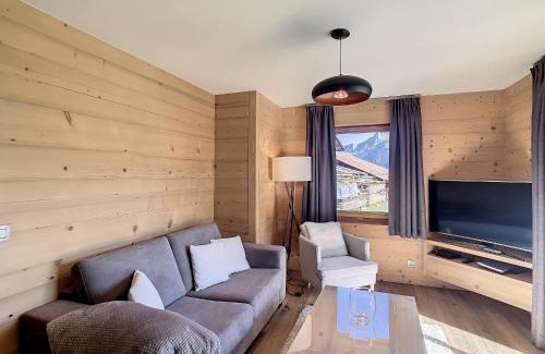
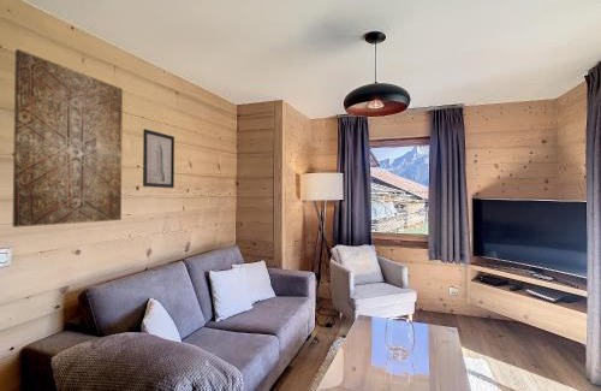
+ wall art (159, 160)
+ wall art (75, 147)
